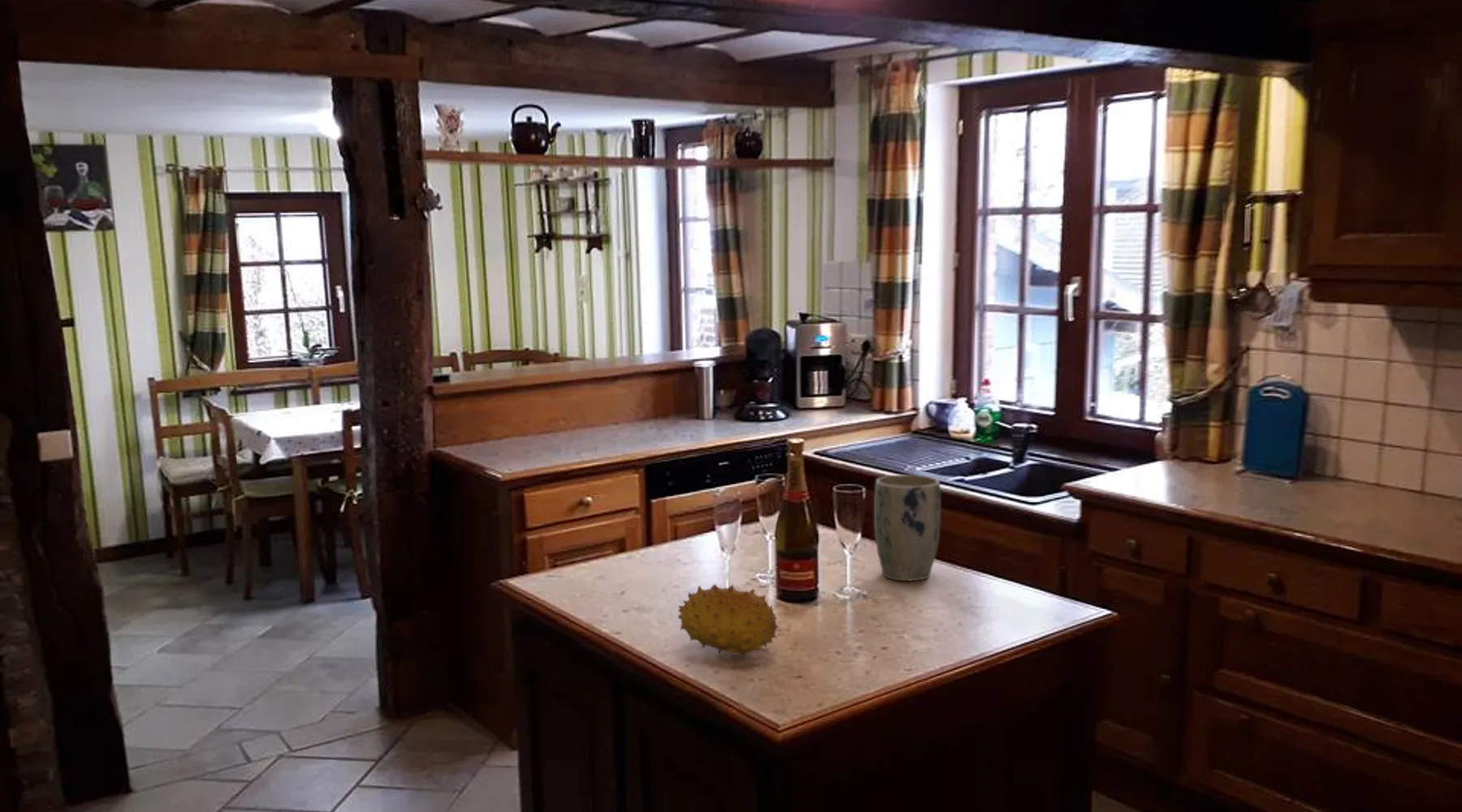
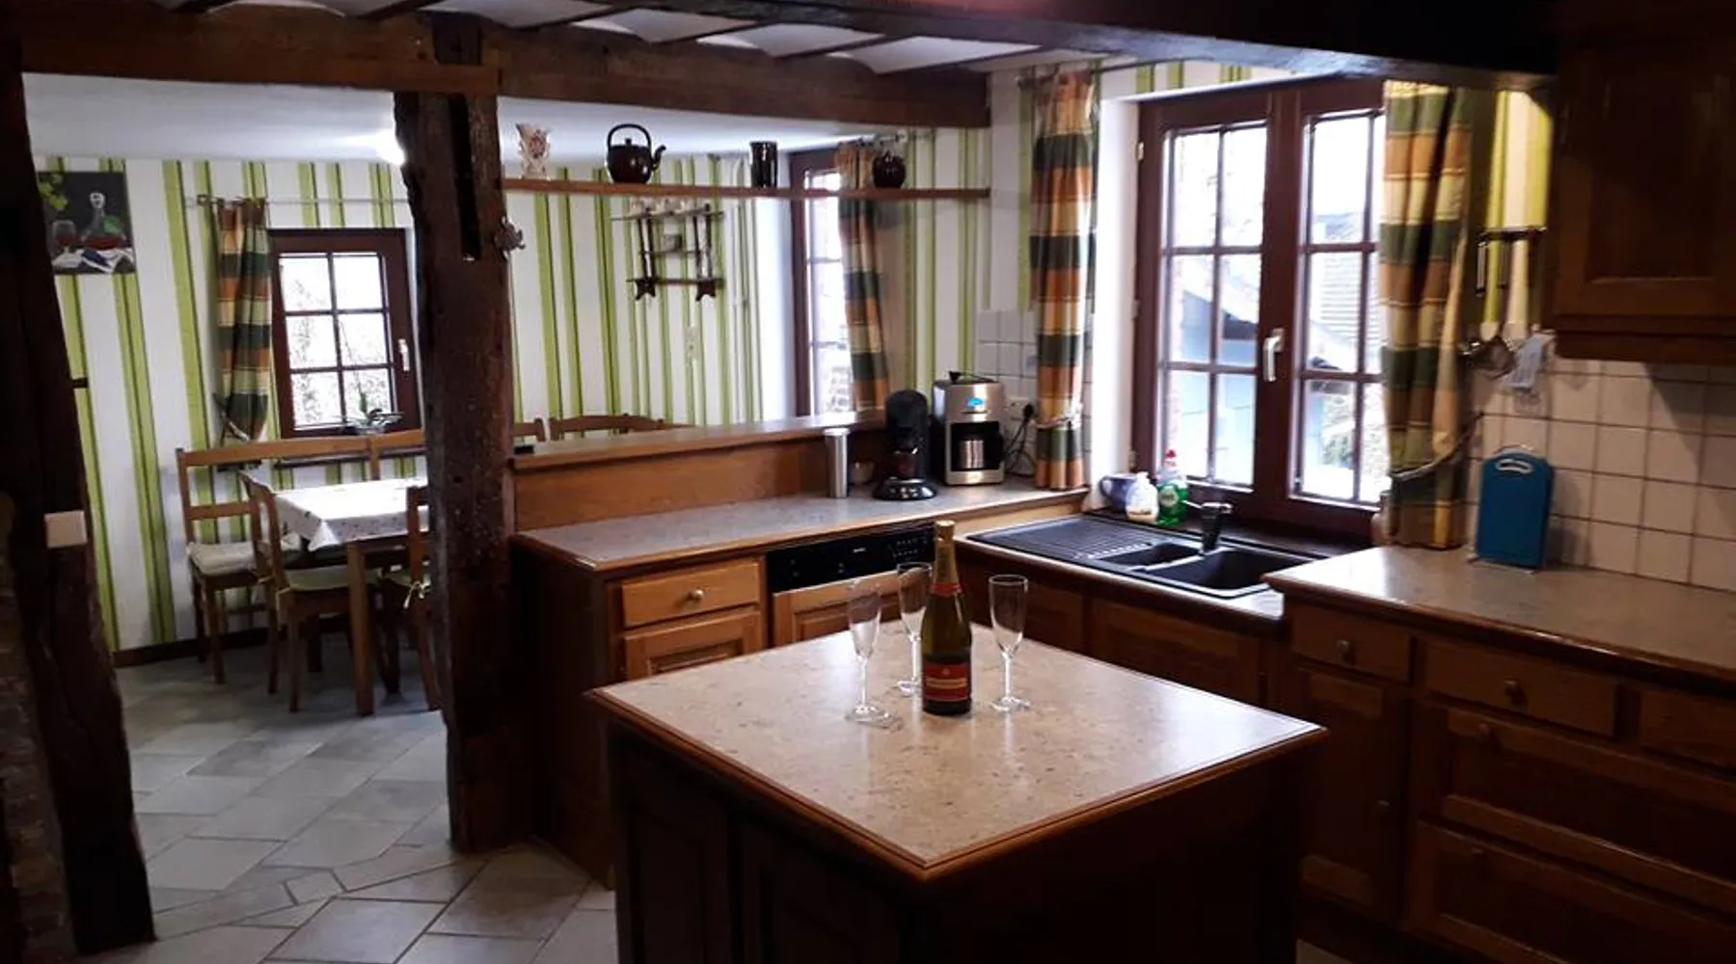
- fruit (726, 618)
- plant pot (906, 528)
